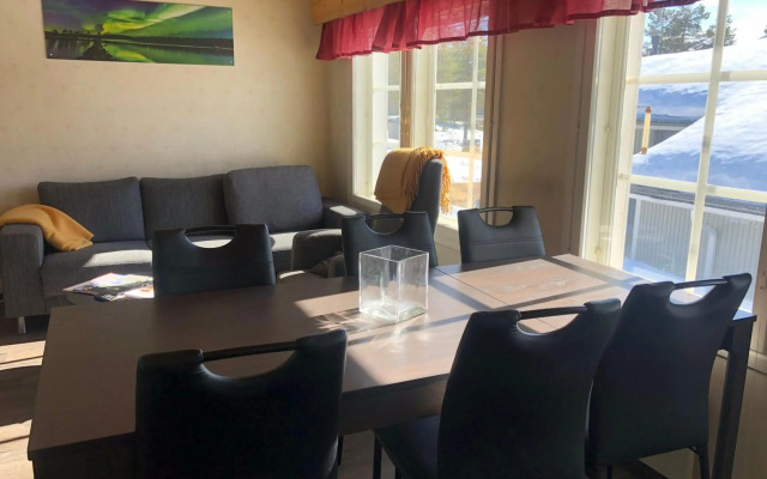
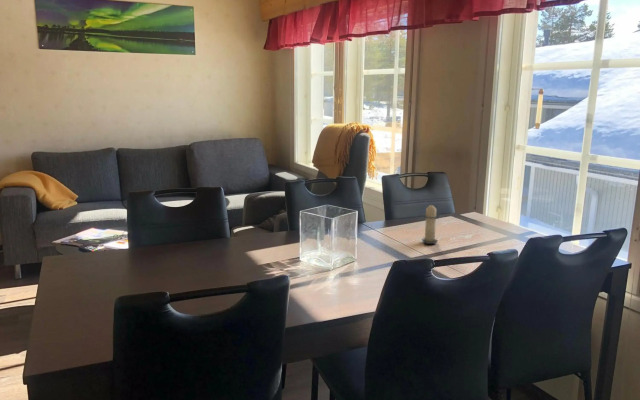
+ candle (430, 222)
